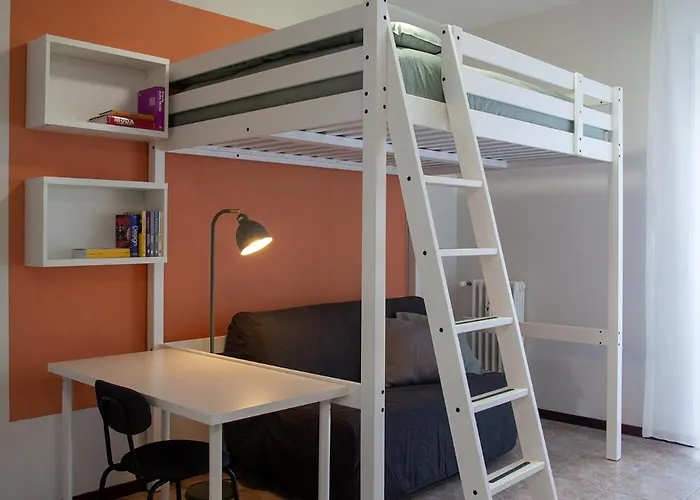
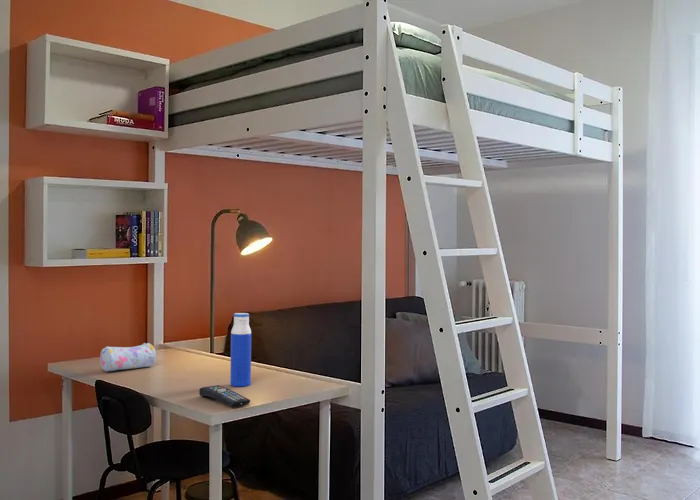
+ remote control (223, 395)
+ water bottle (240, 349)
+ pencil case (128, 356)
